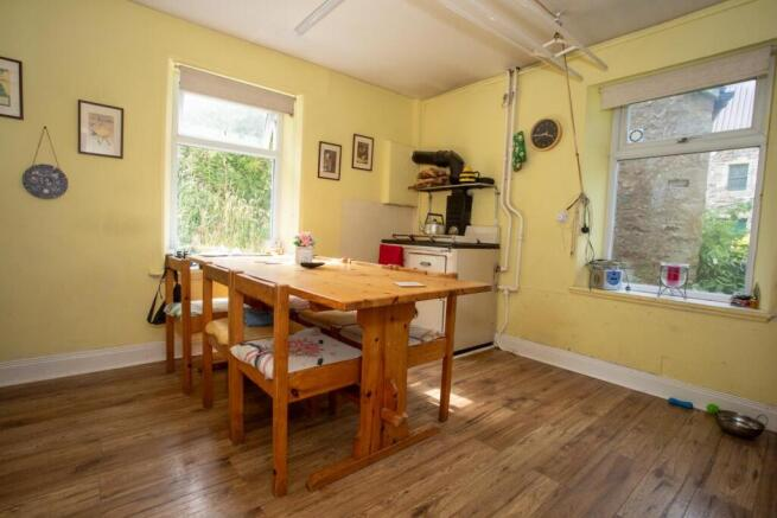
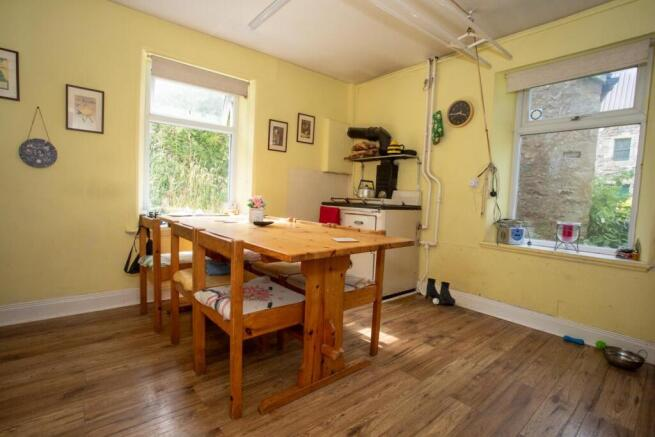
+ boots (441, 290)
